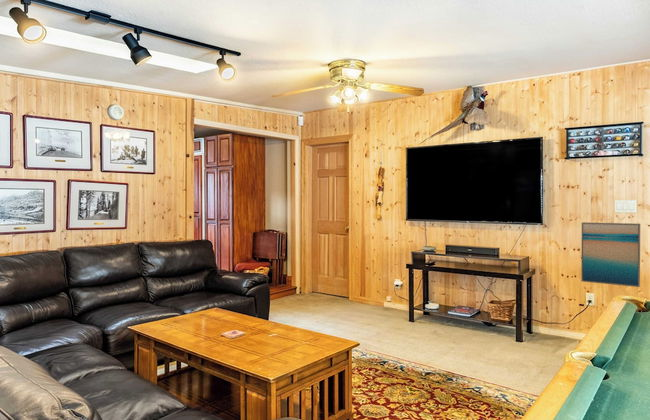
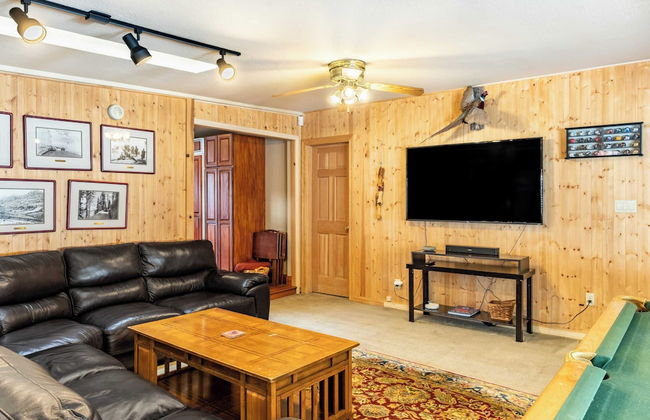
- wall art (609, 253)
